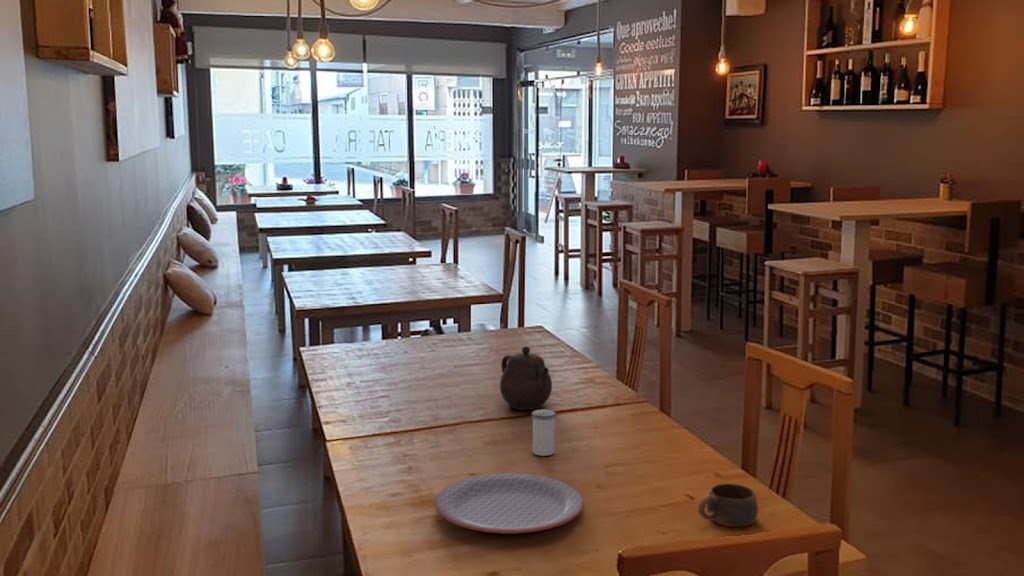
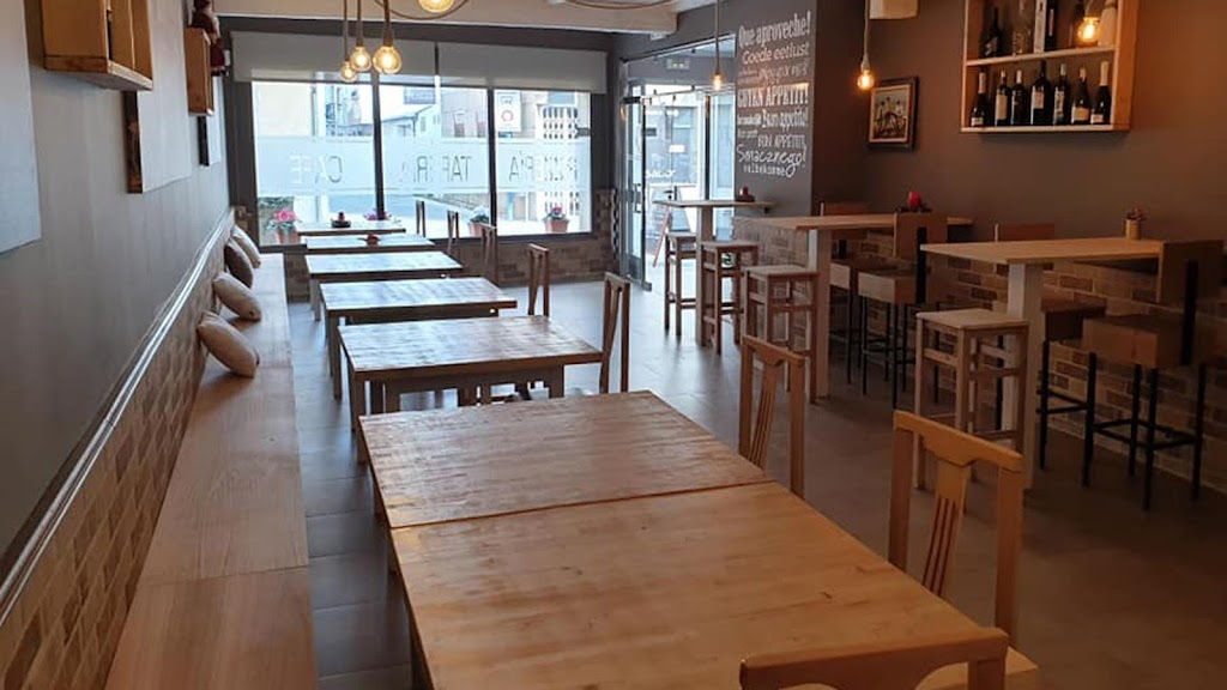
- cup (725, 505)
- salt shaker (543, 432)
- teapot (524, 375)
- plate (509, 505)
